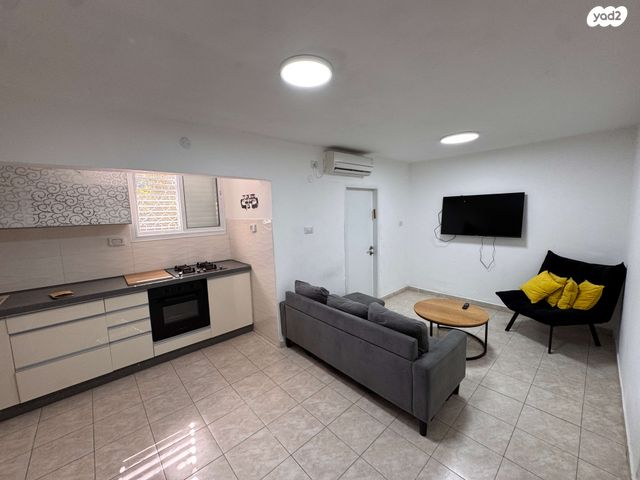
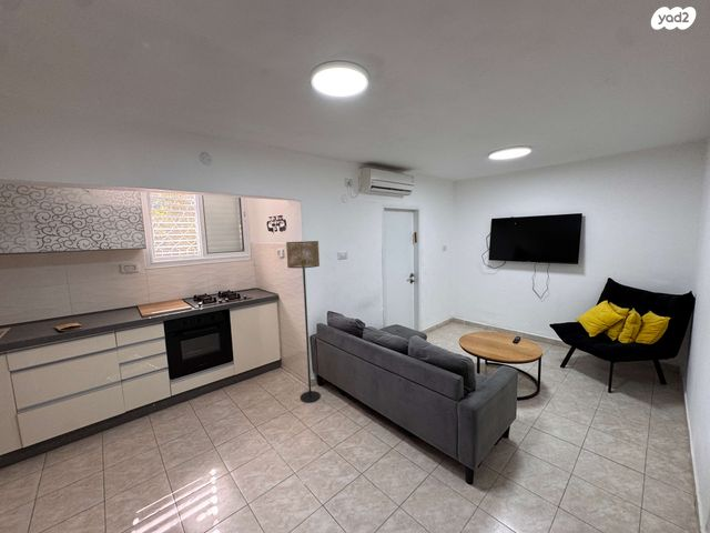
+ floor lamp (306, 321)
